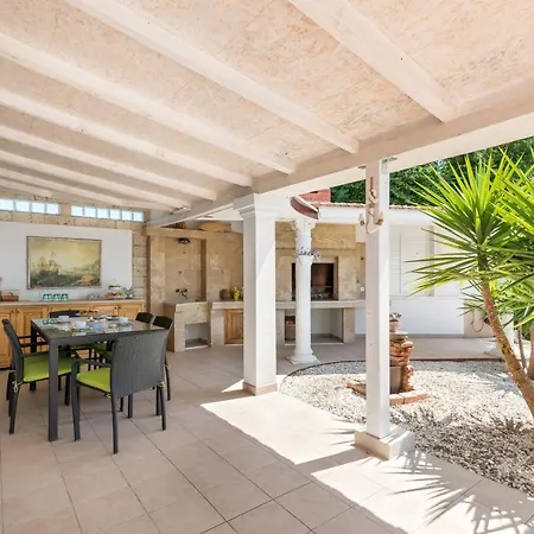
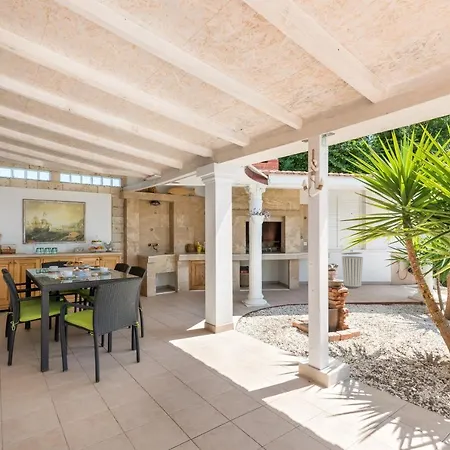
+ trash can (352, 267)
